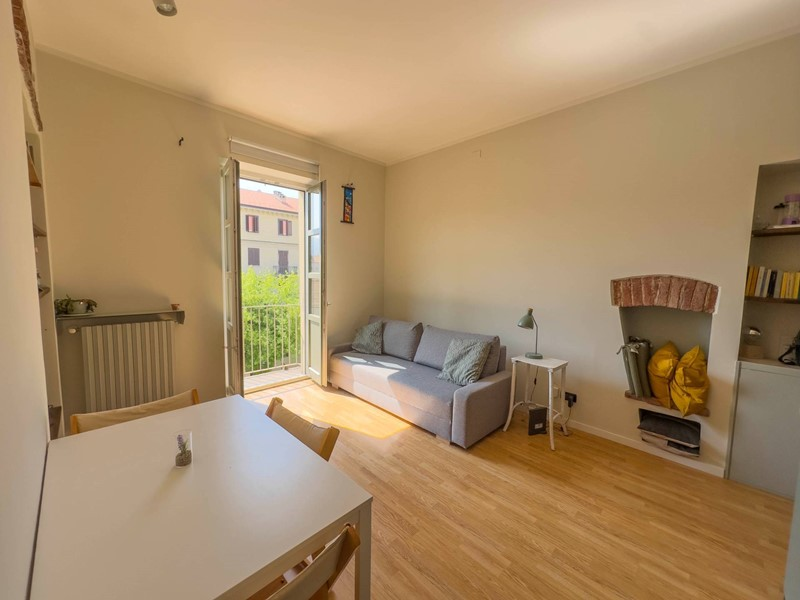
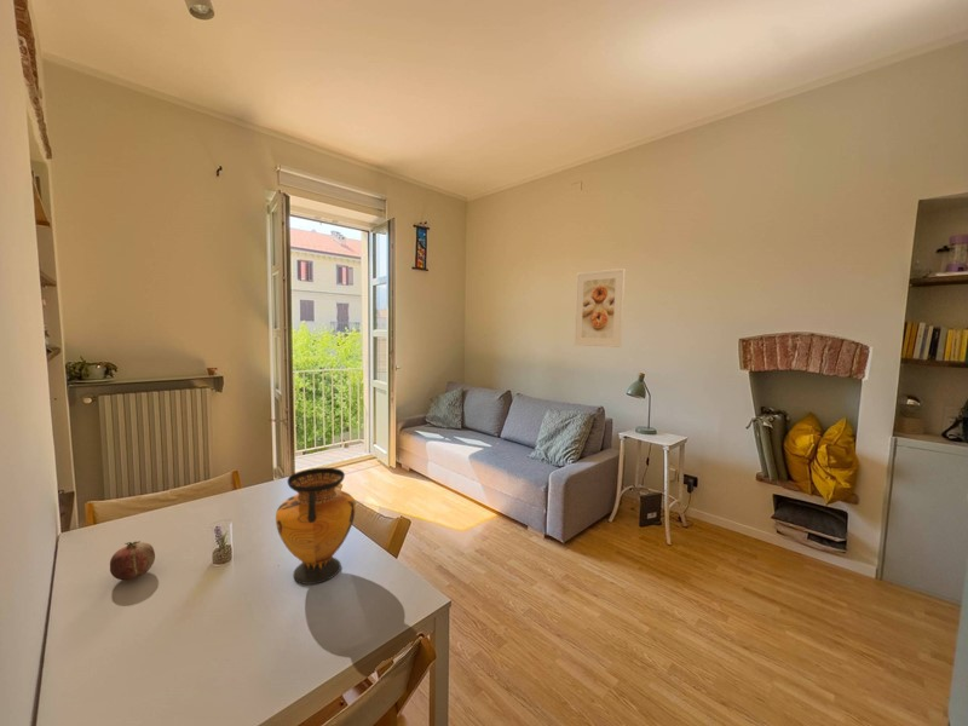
+ fruit (132, 559)
+ vase (317, 524)
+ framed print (598, 309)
